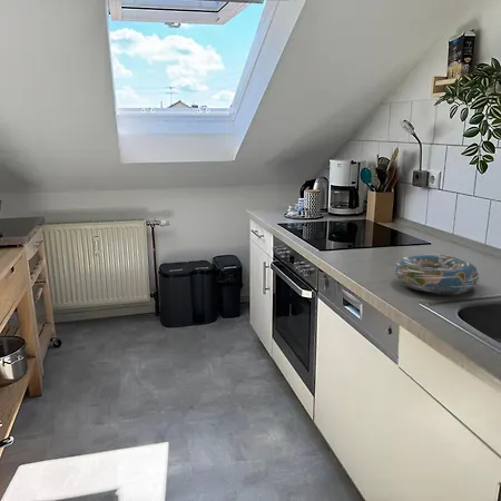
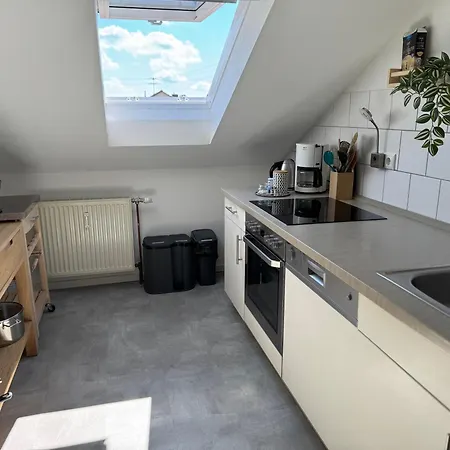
- decorative bowl (435, 273)
